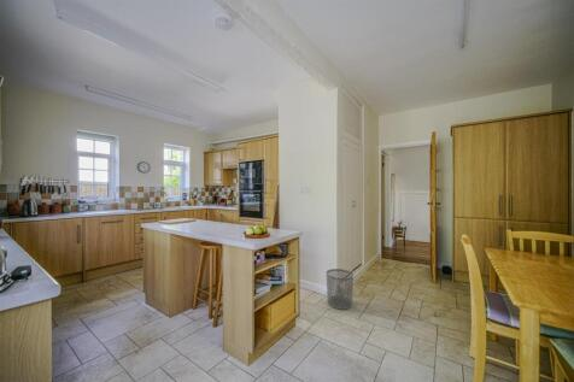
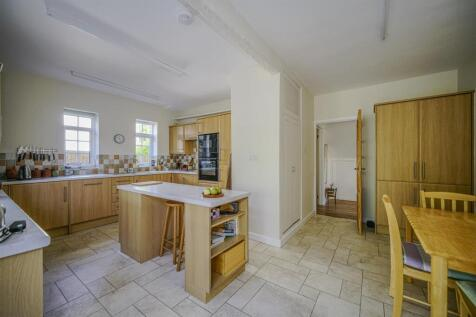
- waste bin (340, 288)
